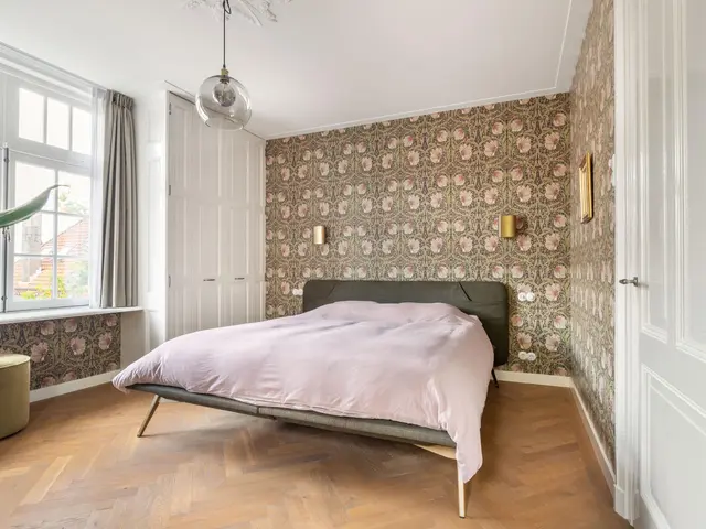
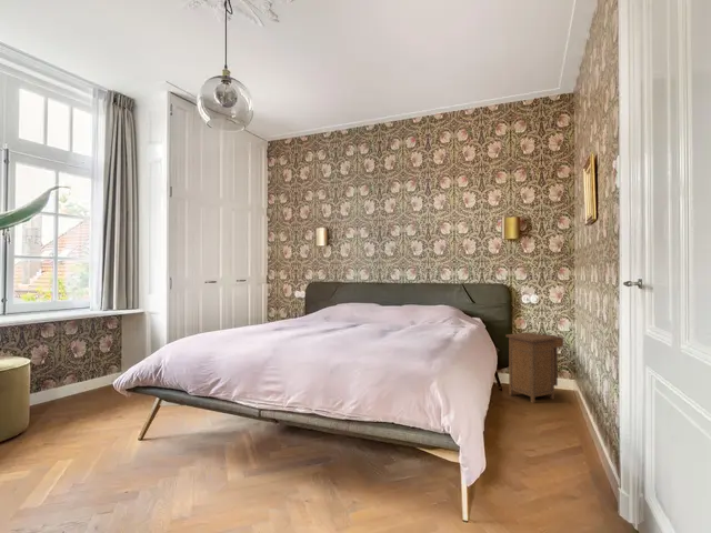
+ nightstand (537, 365)
